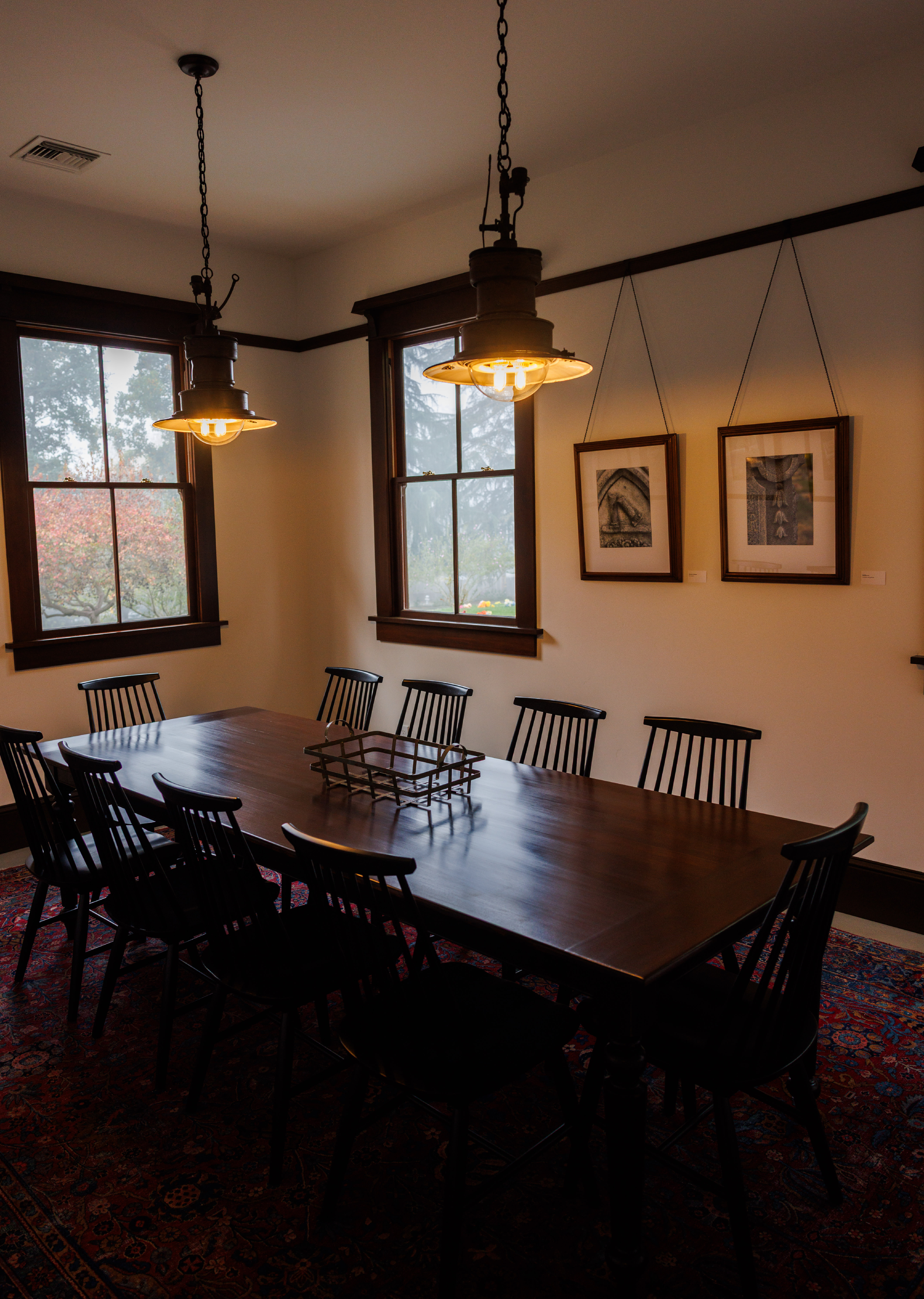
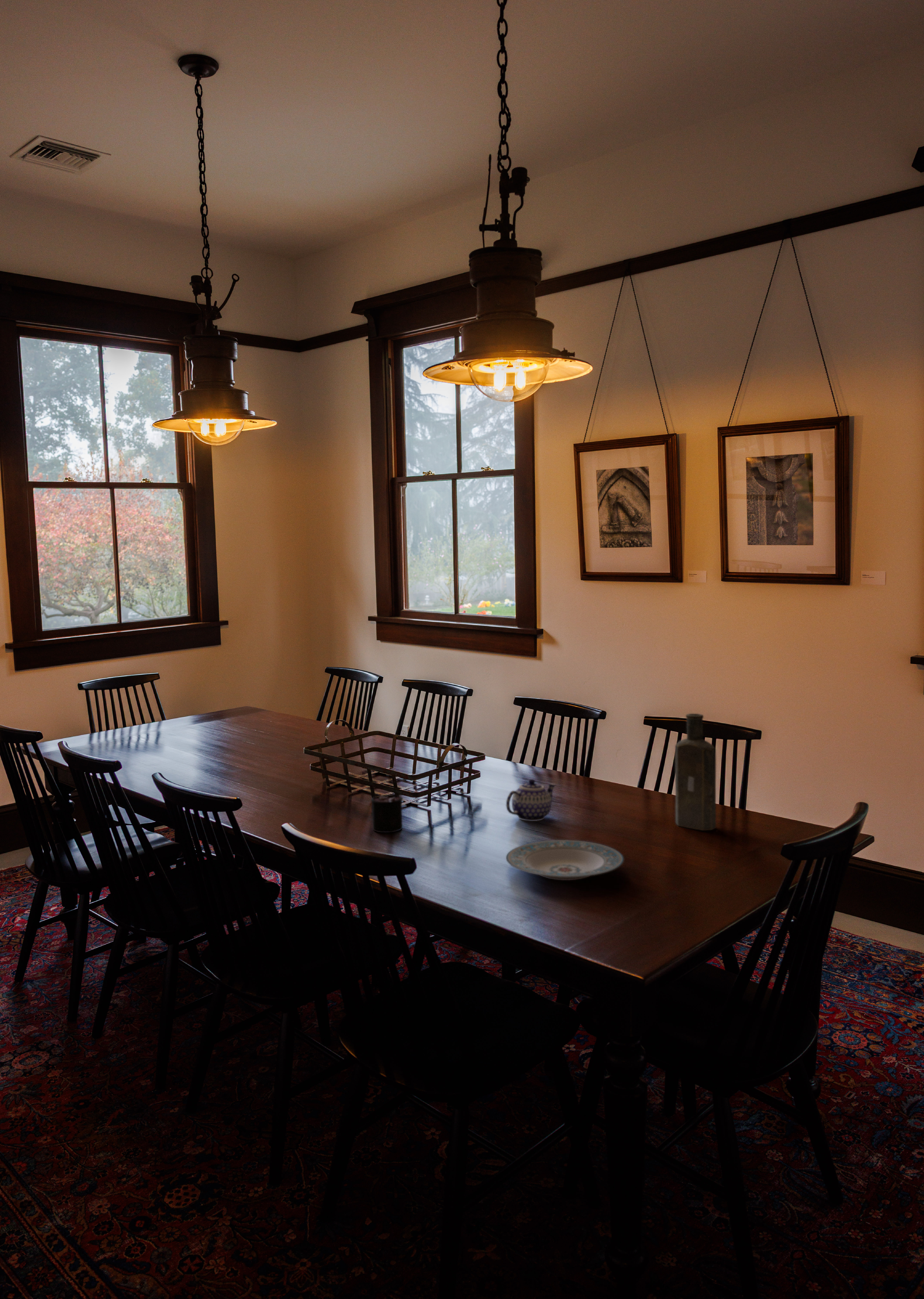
+ candle (387, 806)
+ teapot (531, 799)
+ plate (565, 864)
+ bottle (698, 771)
